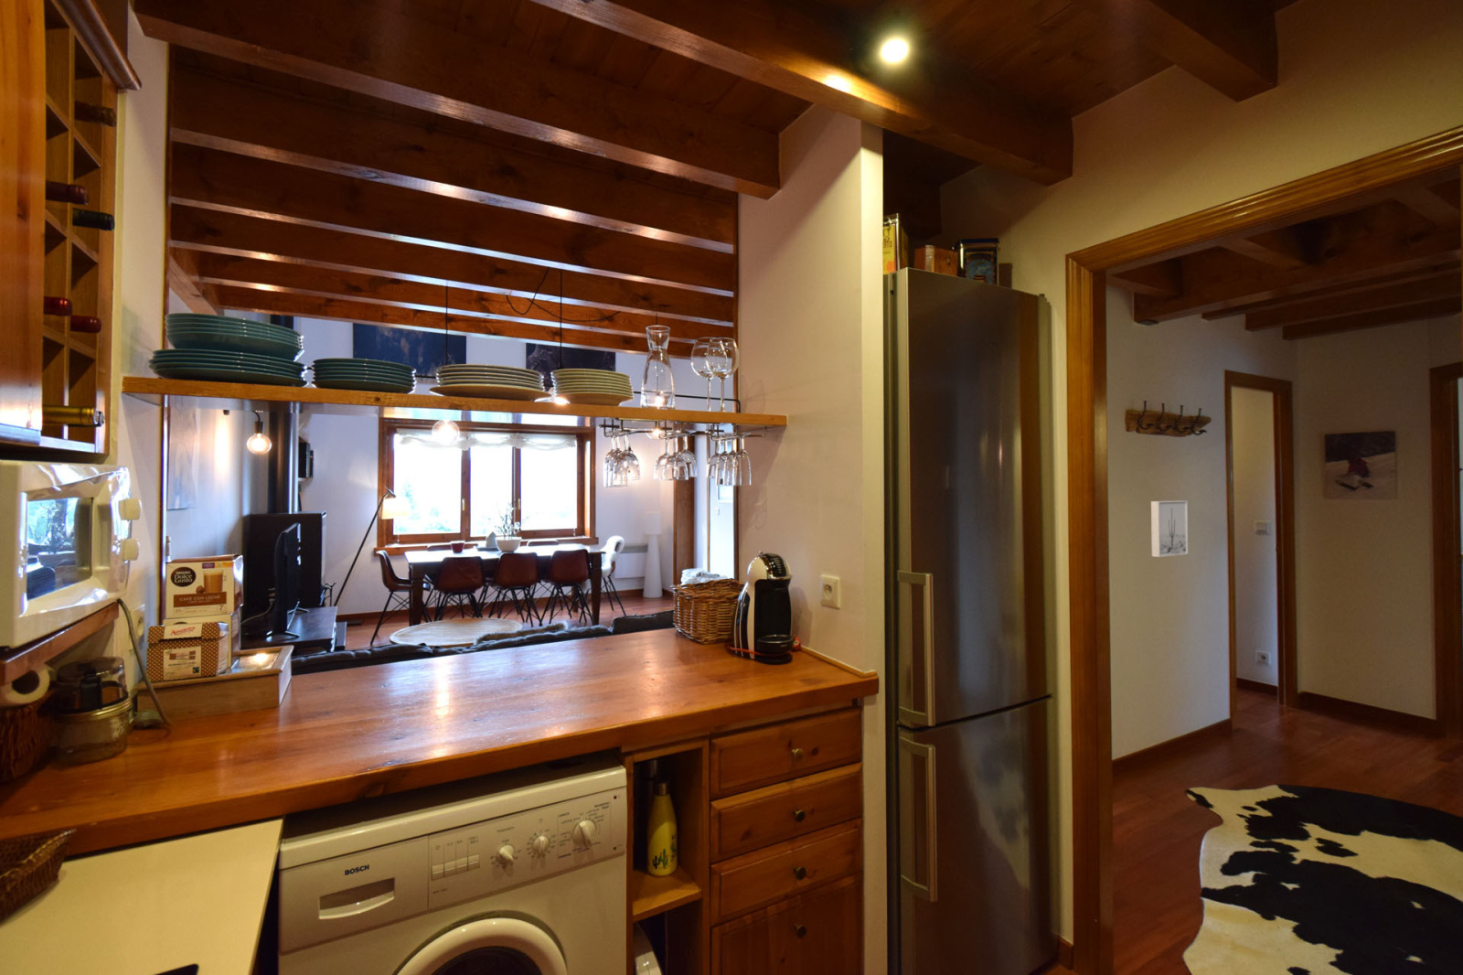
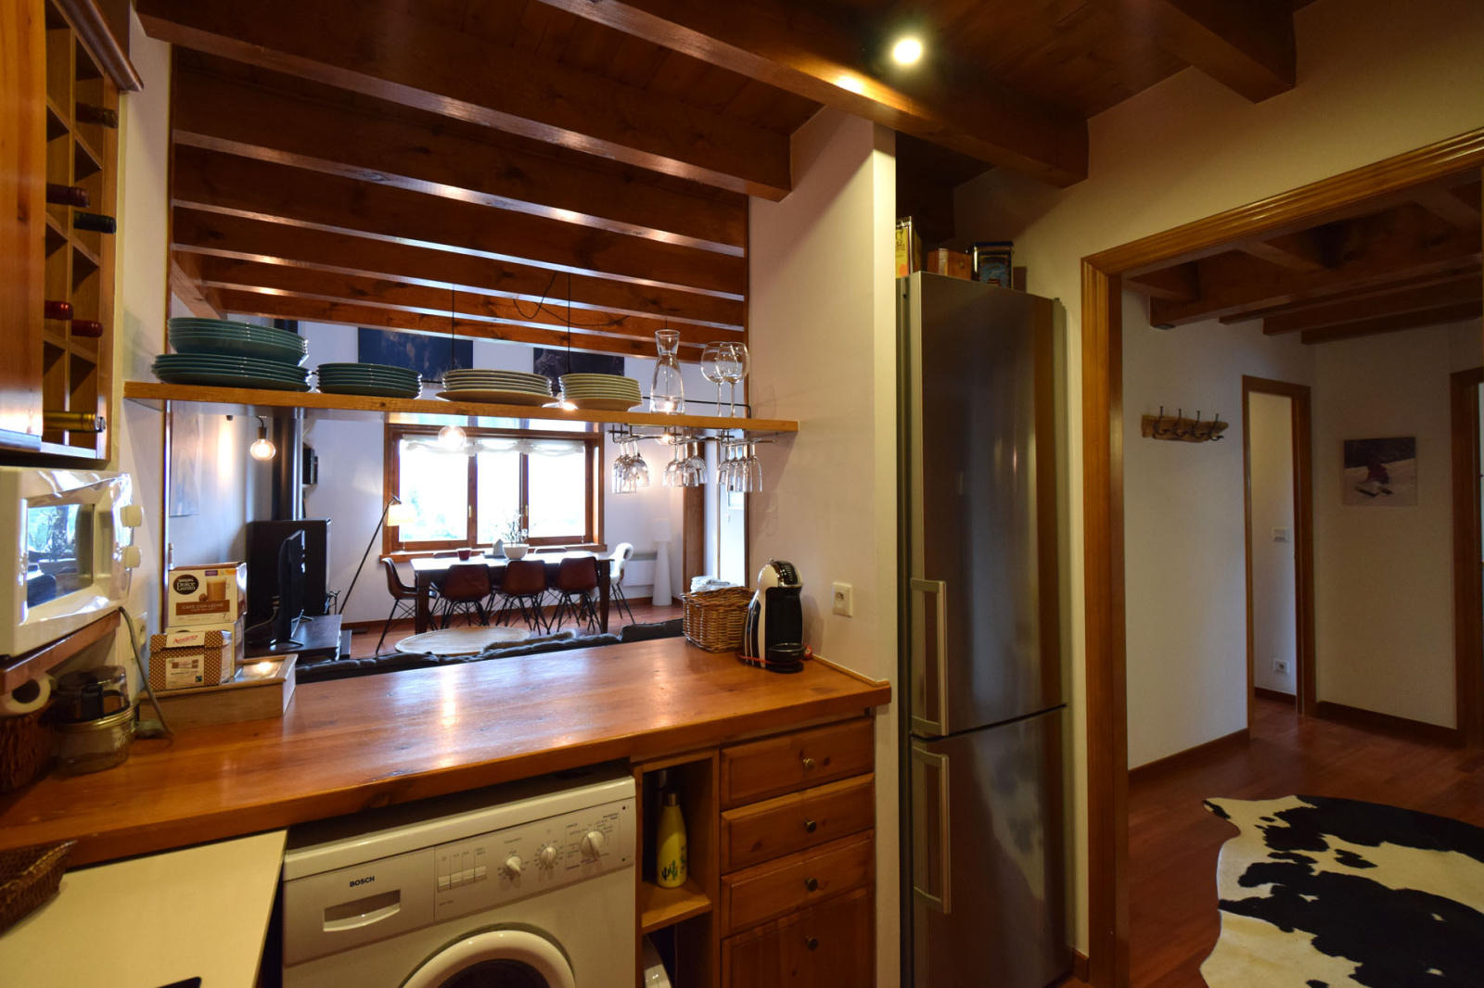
- wall art (1169, 528)
